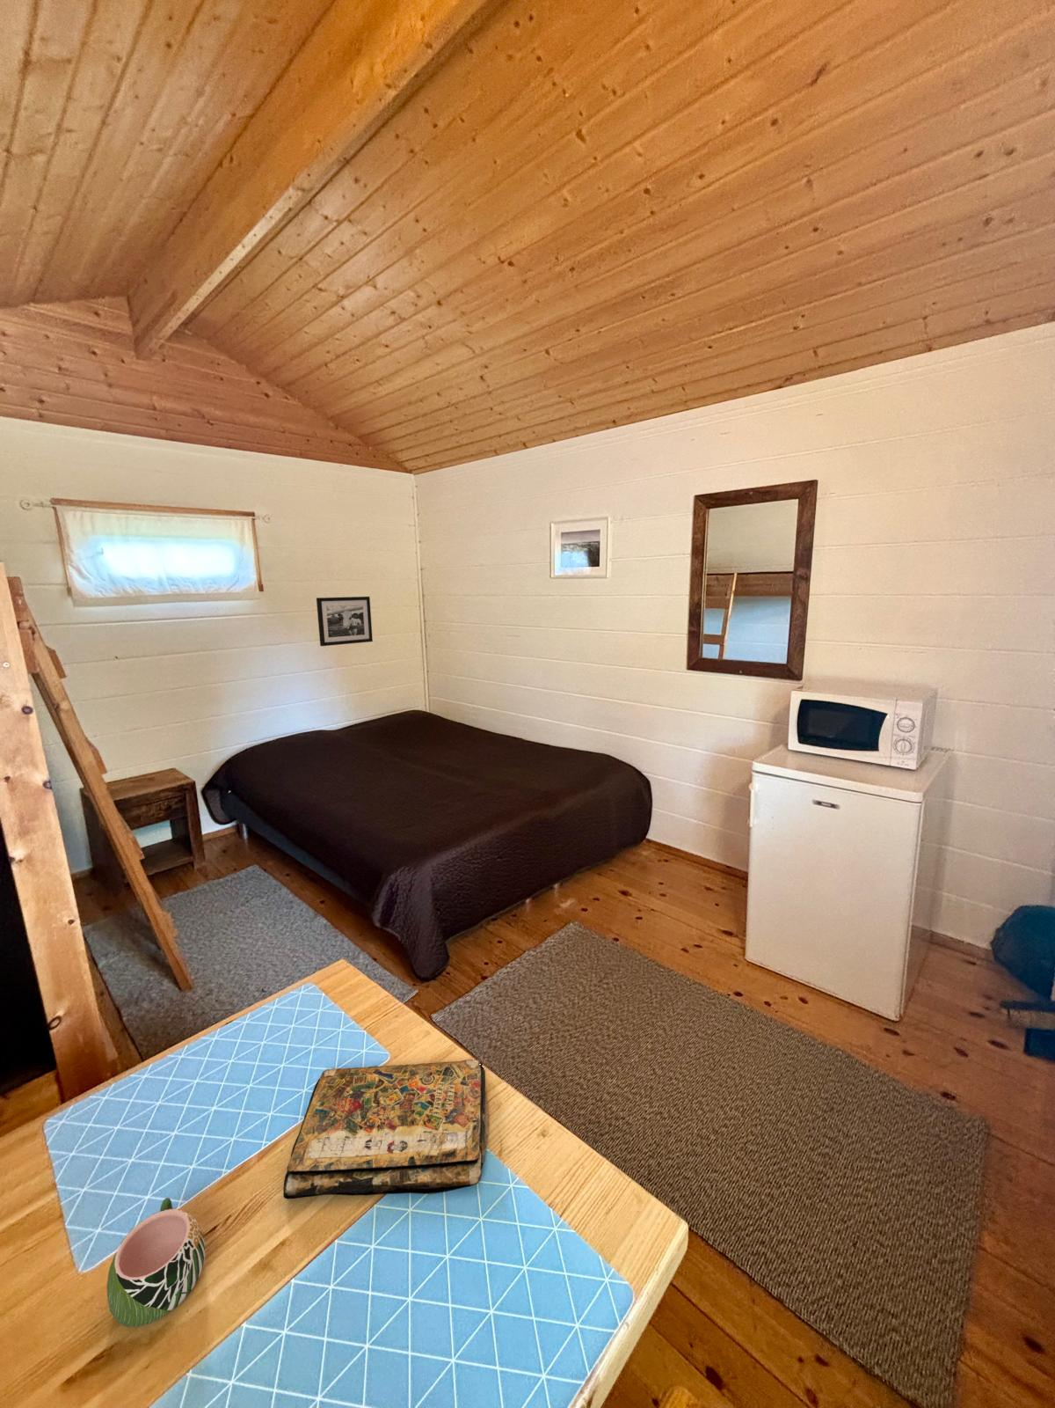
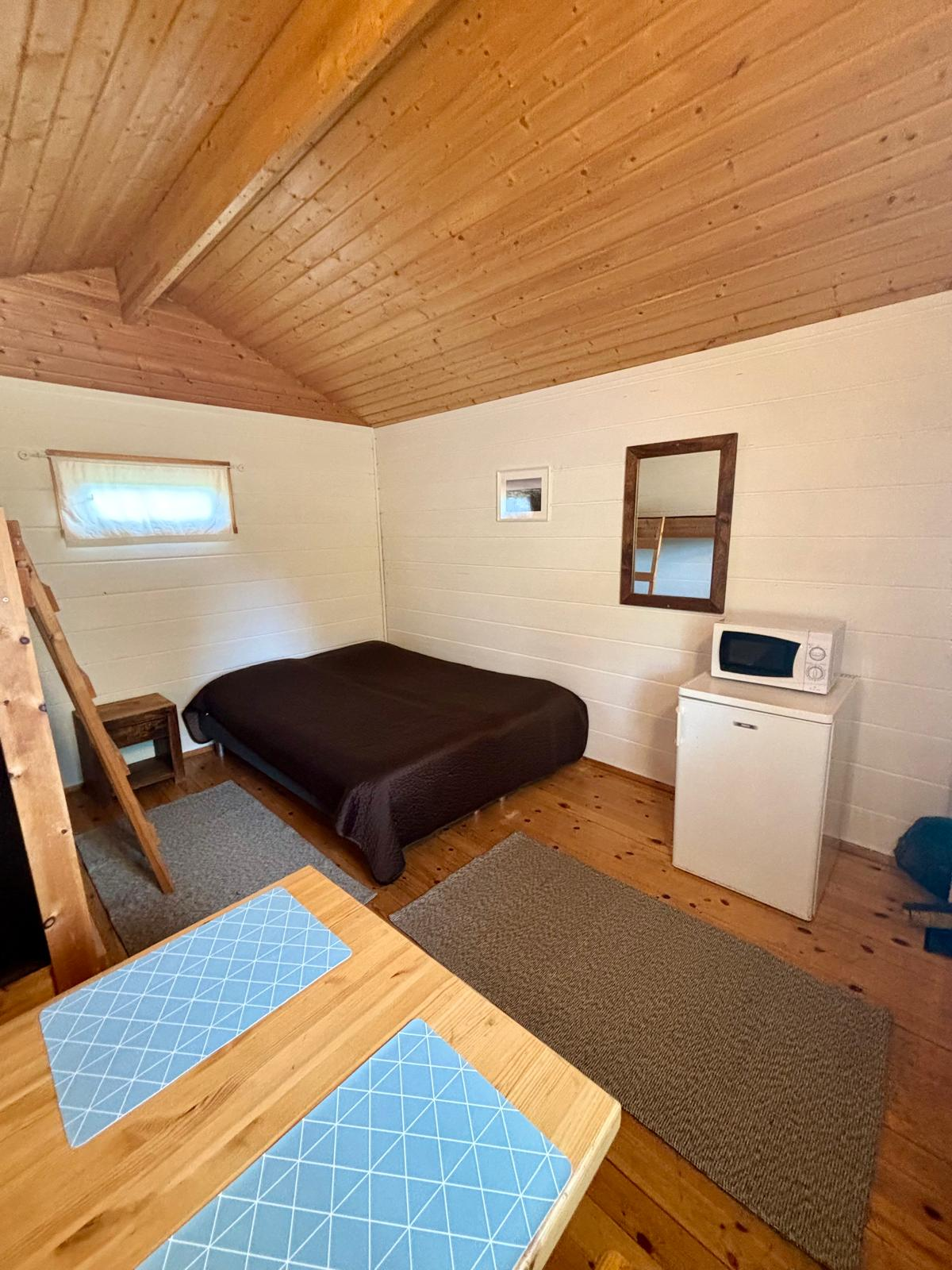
- book (393, 1118)
- mug (158, 1253)
- picture frame (346, 621)
